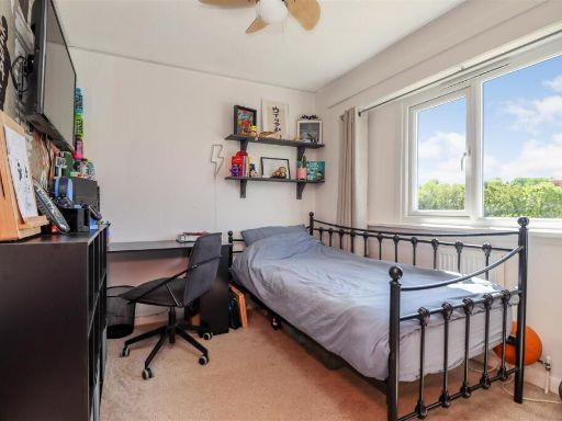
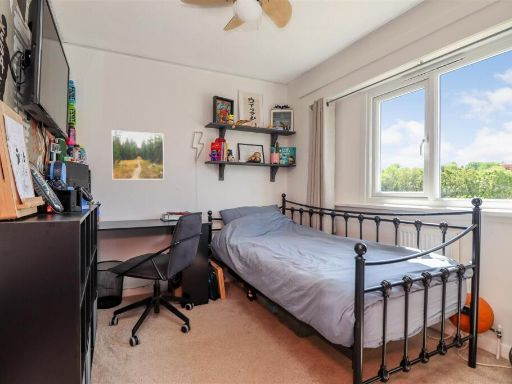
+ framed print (138, 155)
